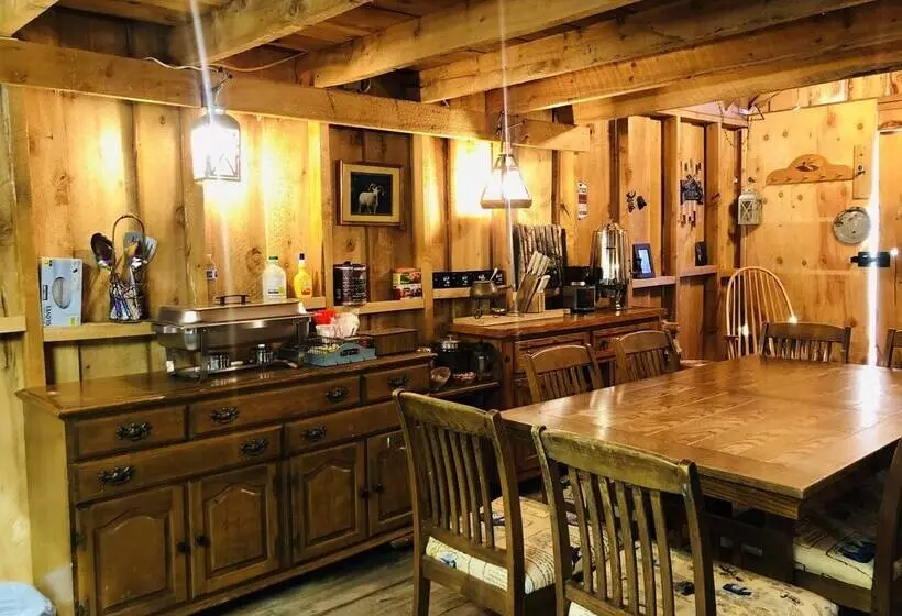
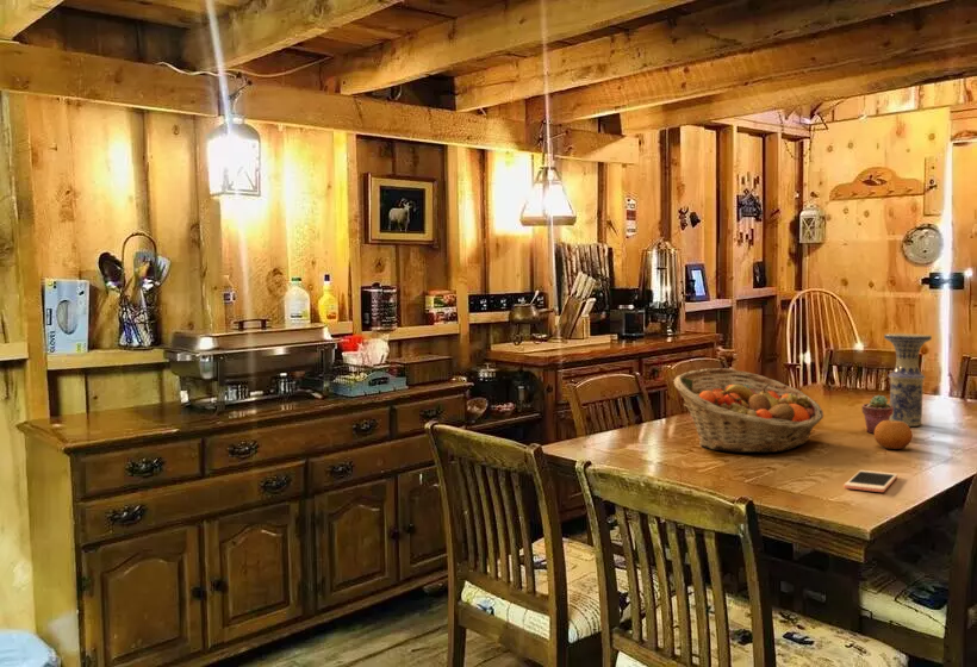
+ fruit (892, 434)
+ vase (907, 379)
+ cell phone (871, 480)
+ potted succulent (877, 413)
+ fruit basket (747, 407)
